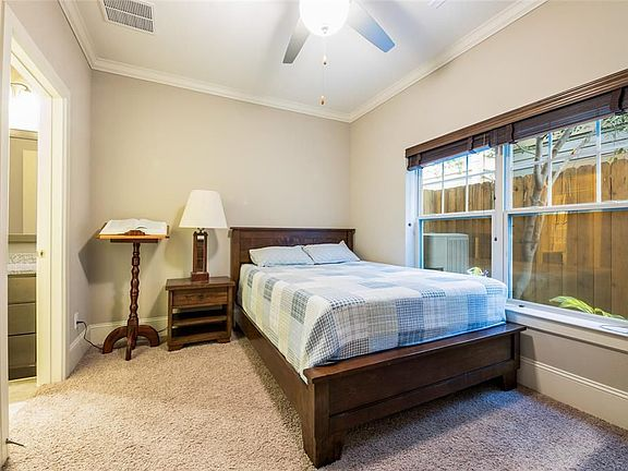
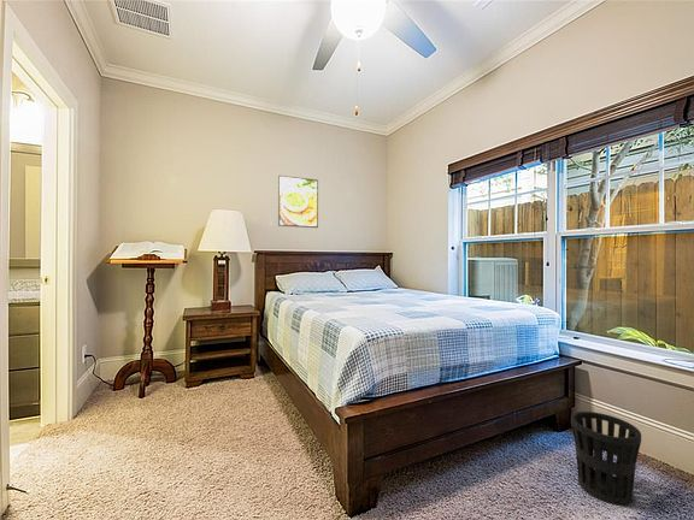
+ wastebasket (606, 456)
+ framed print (298, 202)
